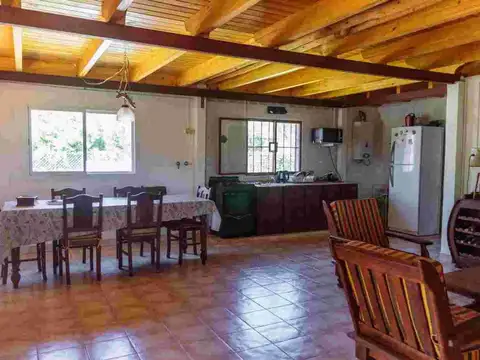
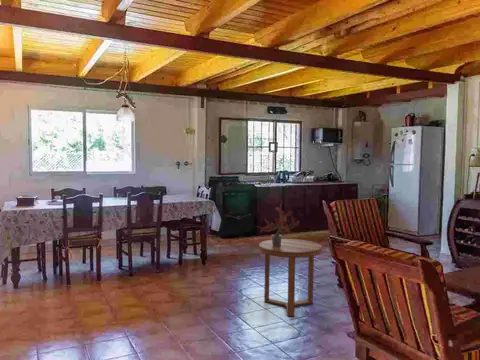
+ potted plant (278, 222)
+ side table (289, 275)
